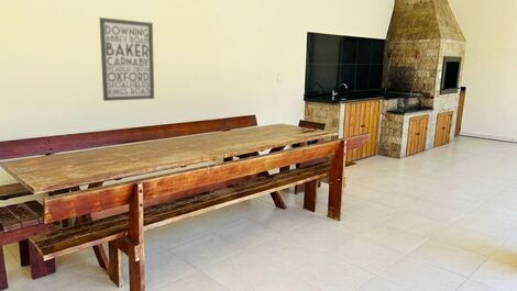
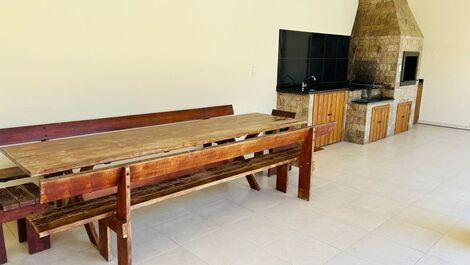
- wall art (128, 60)
